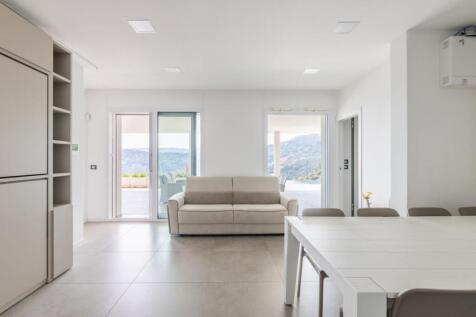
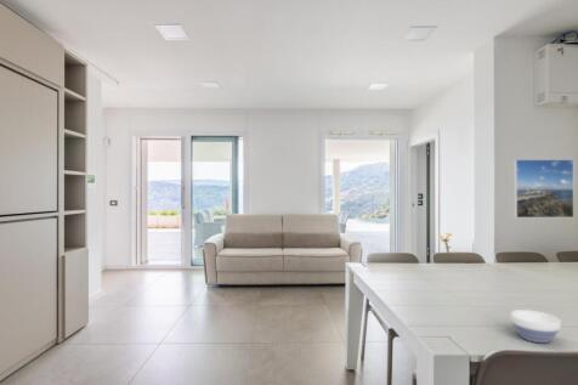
+ bowl (534, 327)
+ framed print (543, 188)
